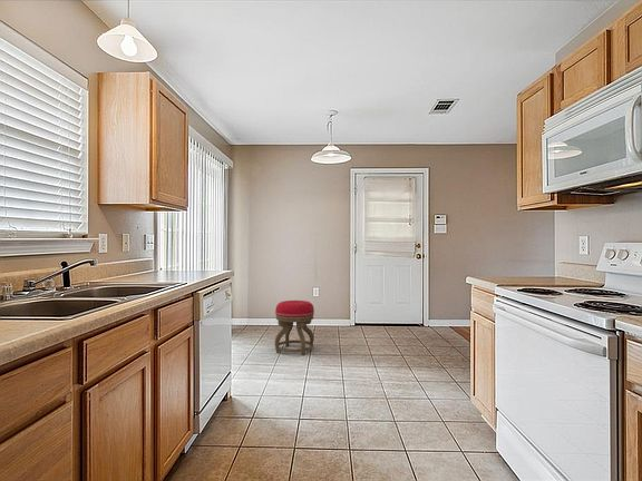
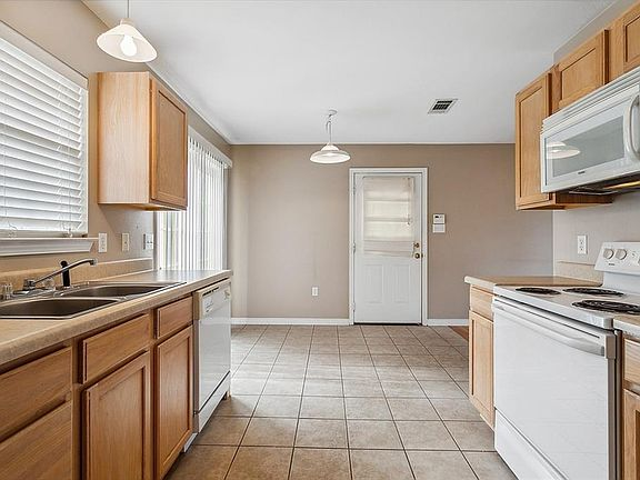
- stool (296, 325)
